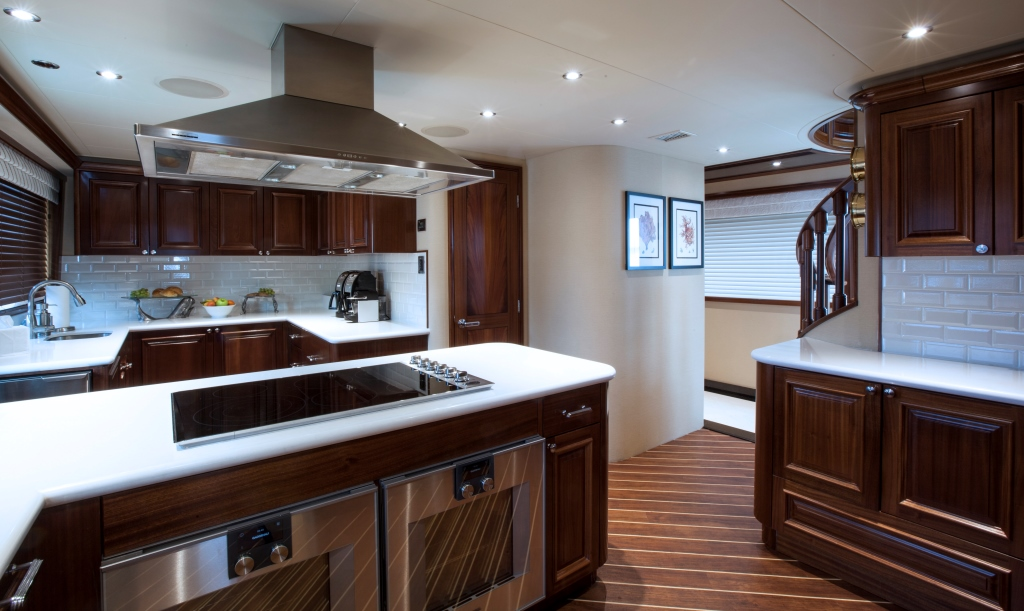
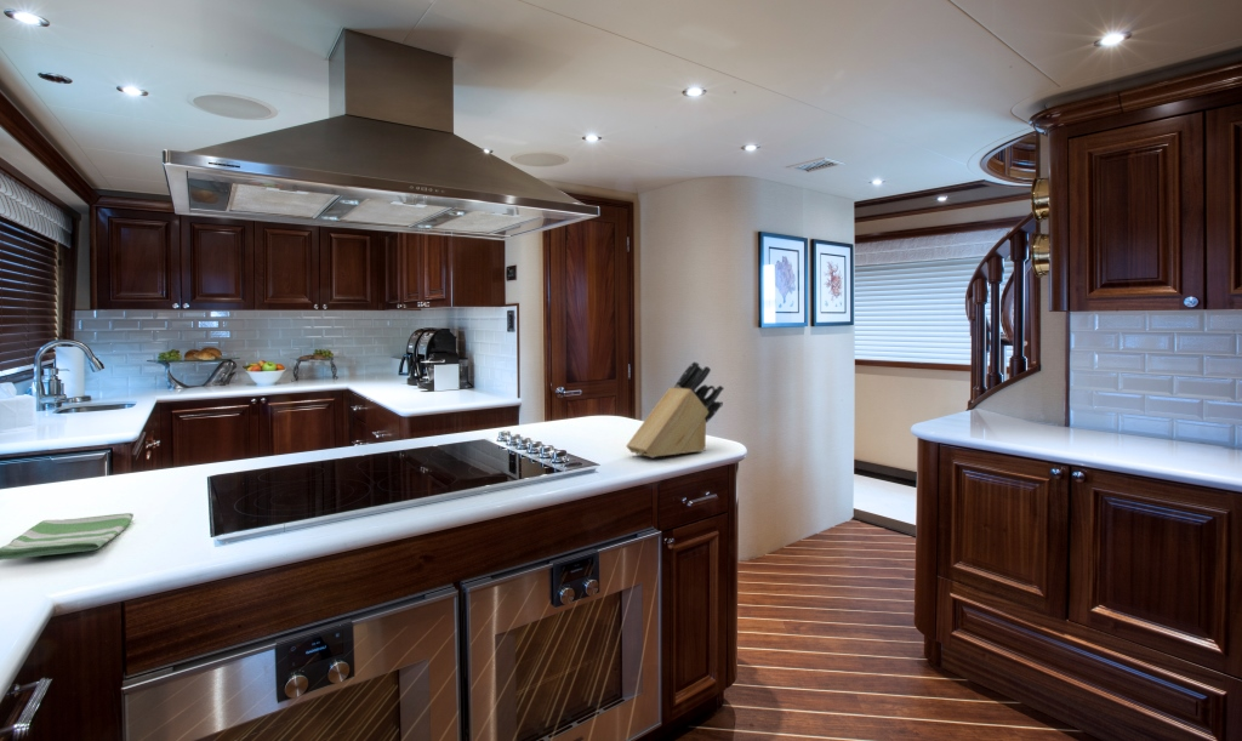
+ knife block (677, 406)
+ dish towel (68, 534)
